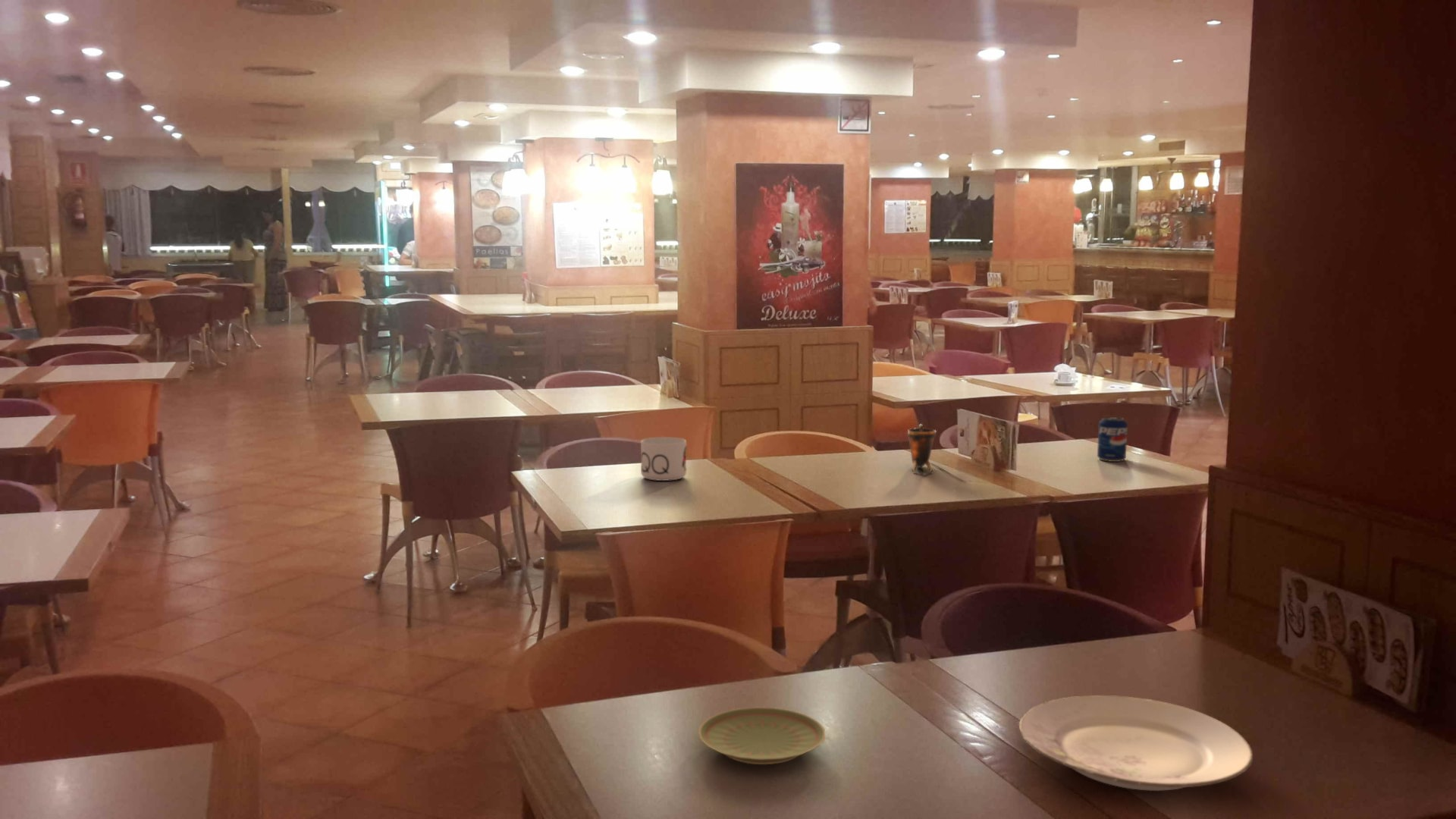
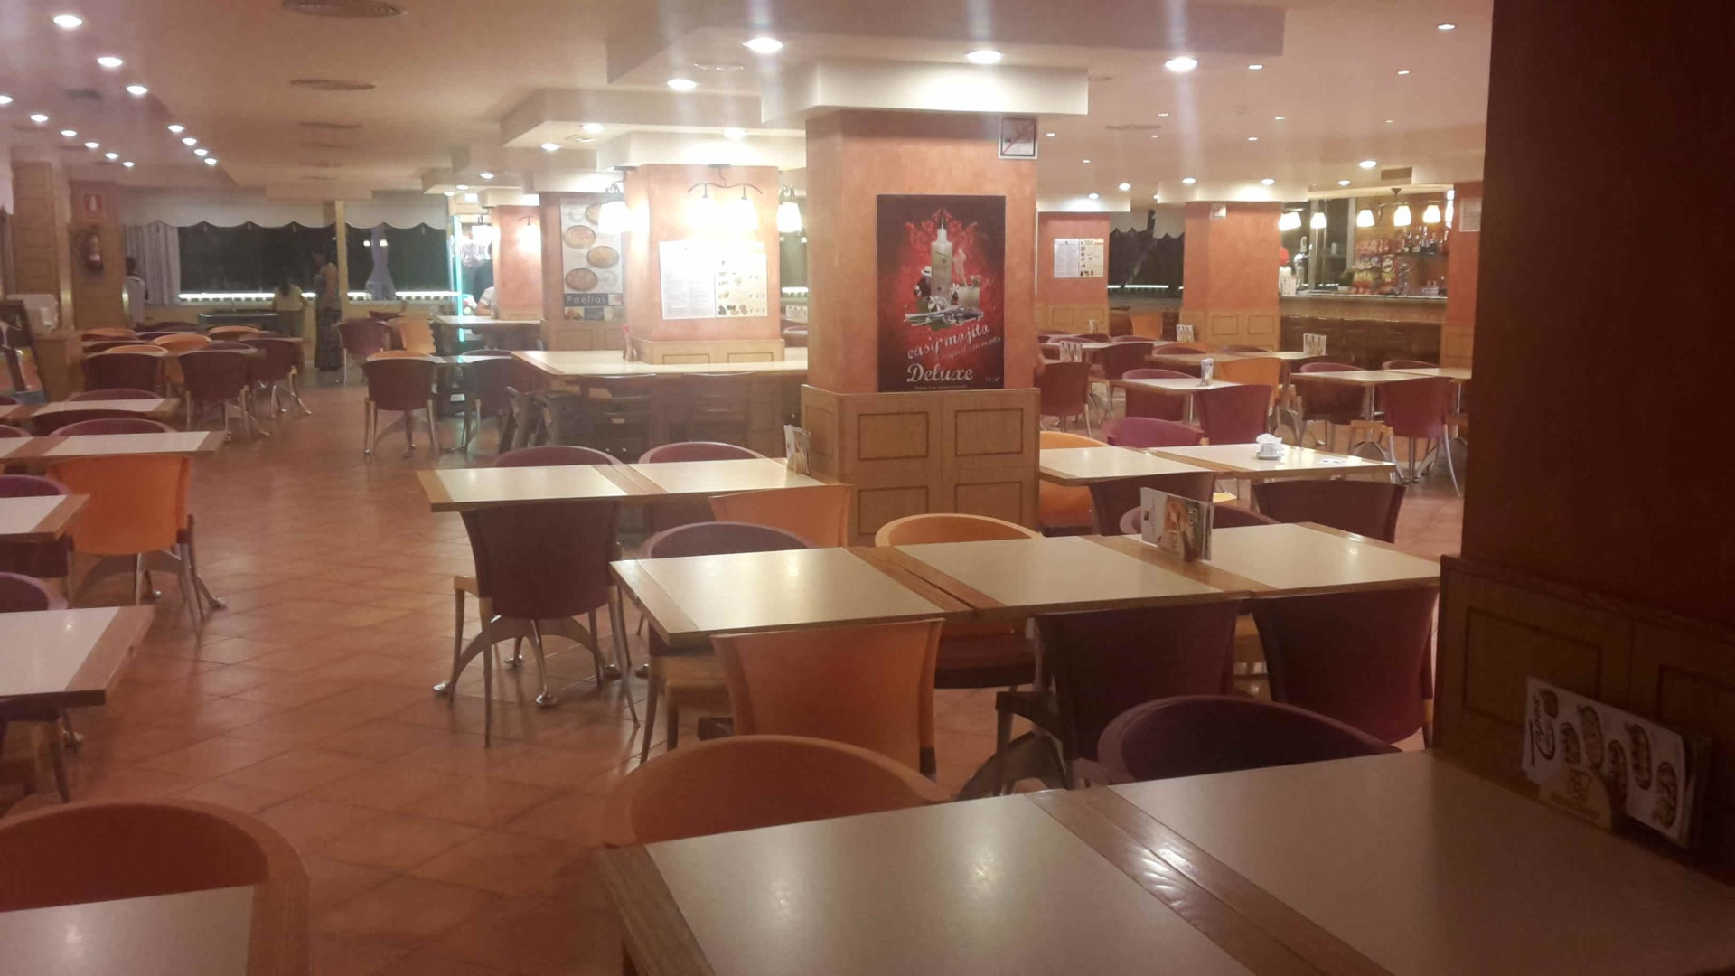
- plate (1132, 747)
- plate (761, 739)
- mug (661, 457)
- beverage can (1112, 439)
- cup (920, 445)
